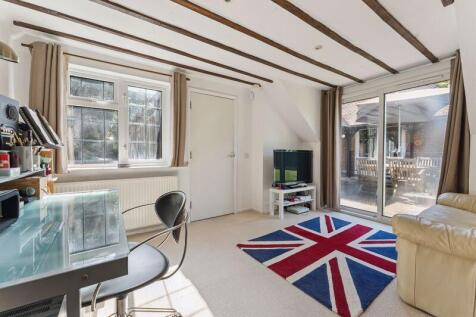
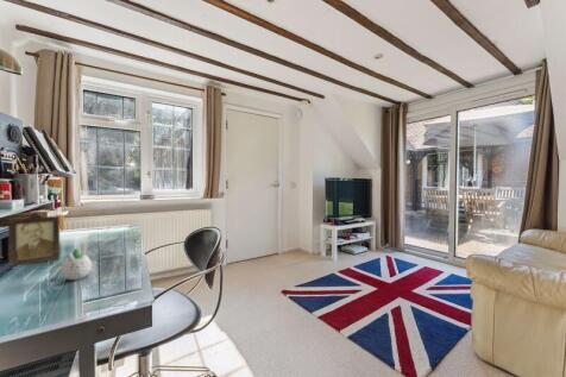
+ succulent planter (76, 263)
+ photo frame (36, 235)
